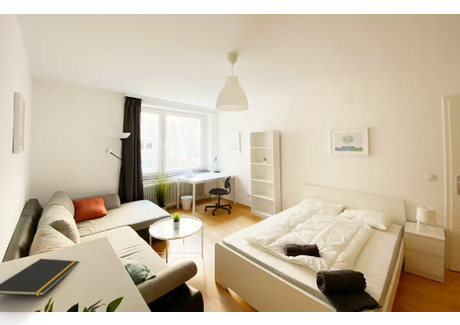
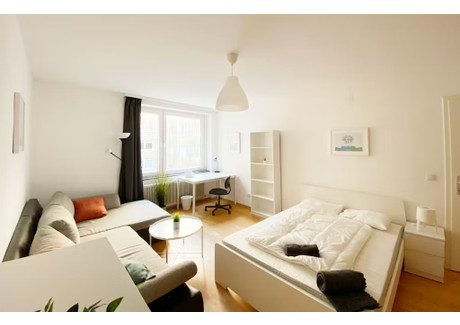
- notepad (41, 274)
